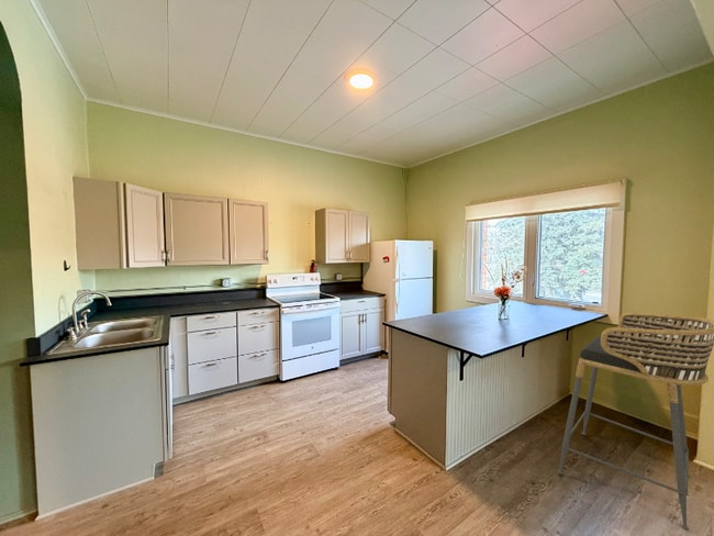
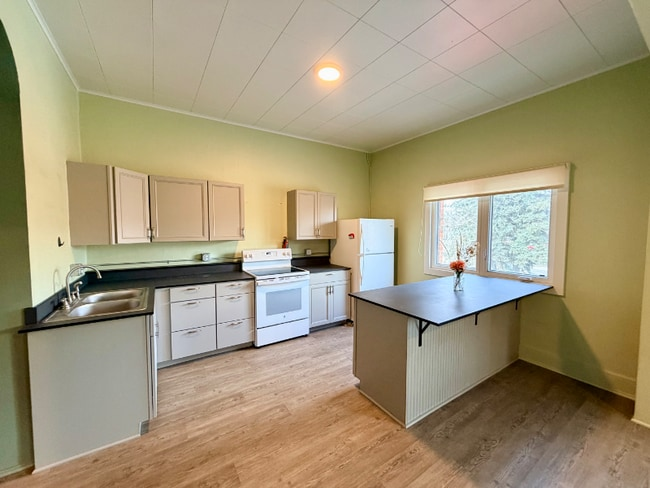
- bar stool (642, 378)
